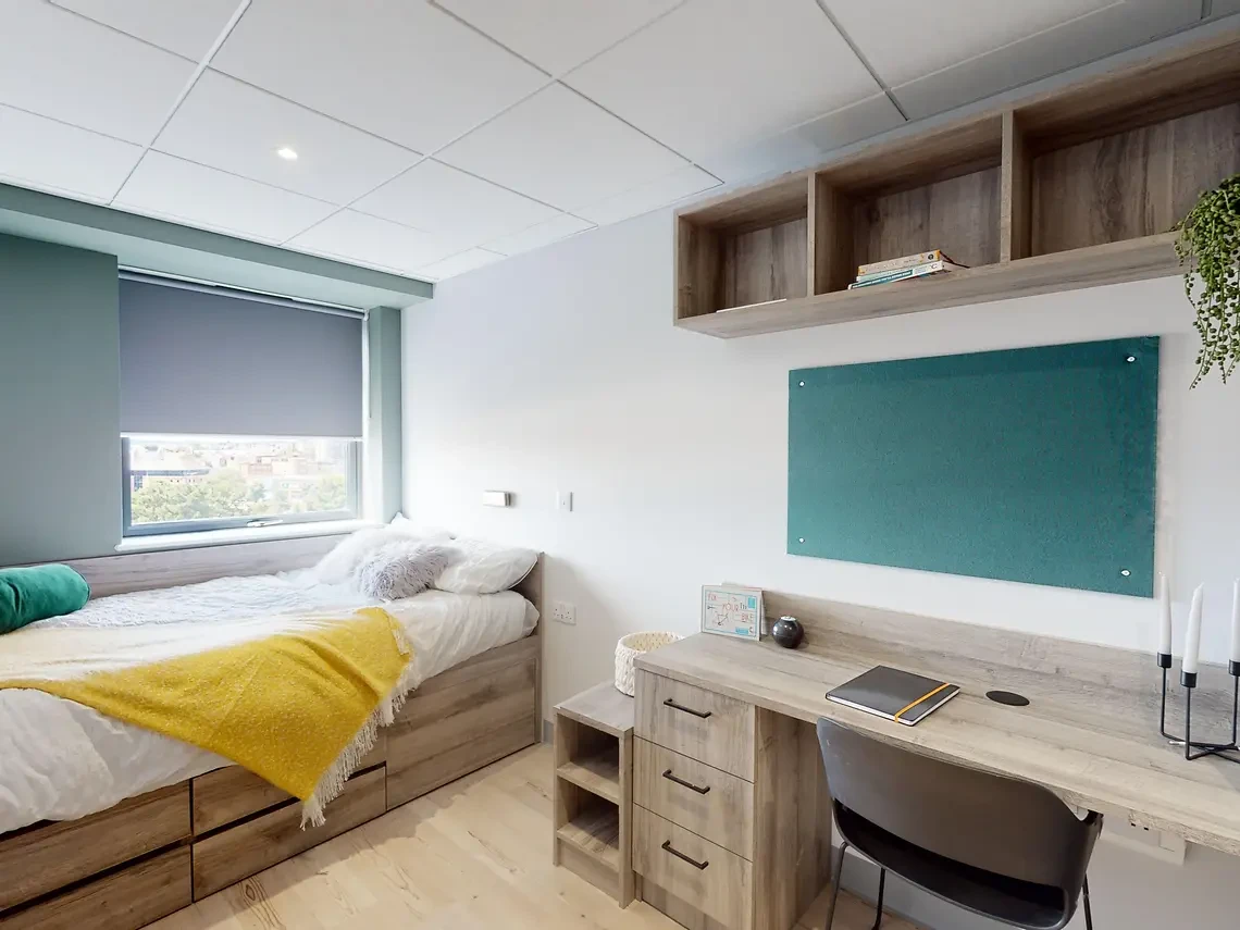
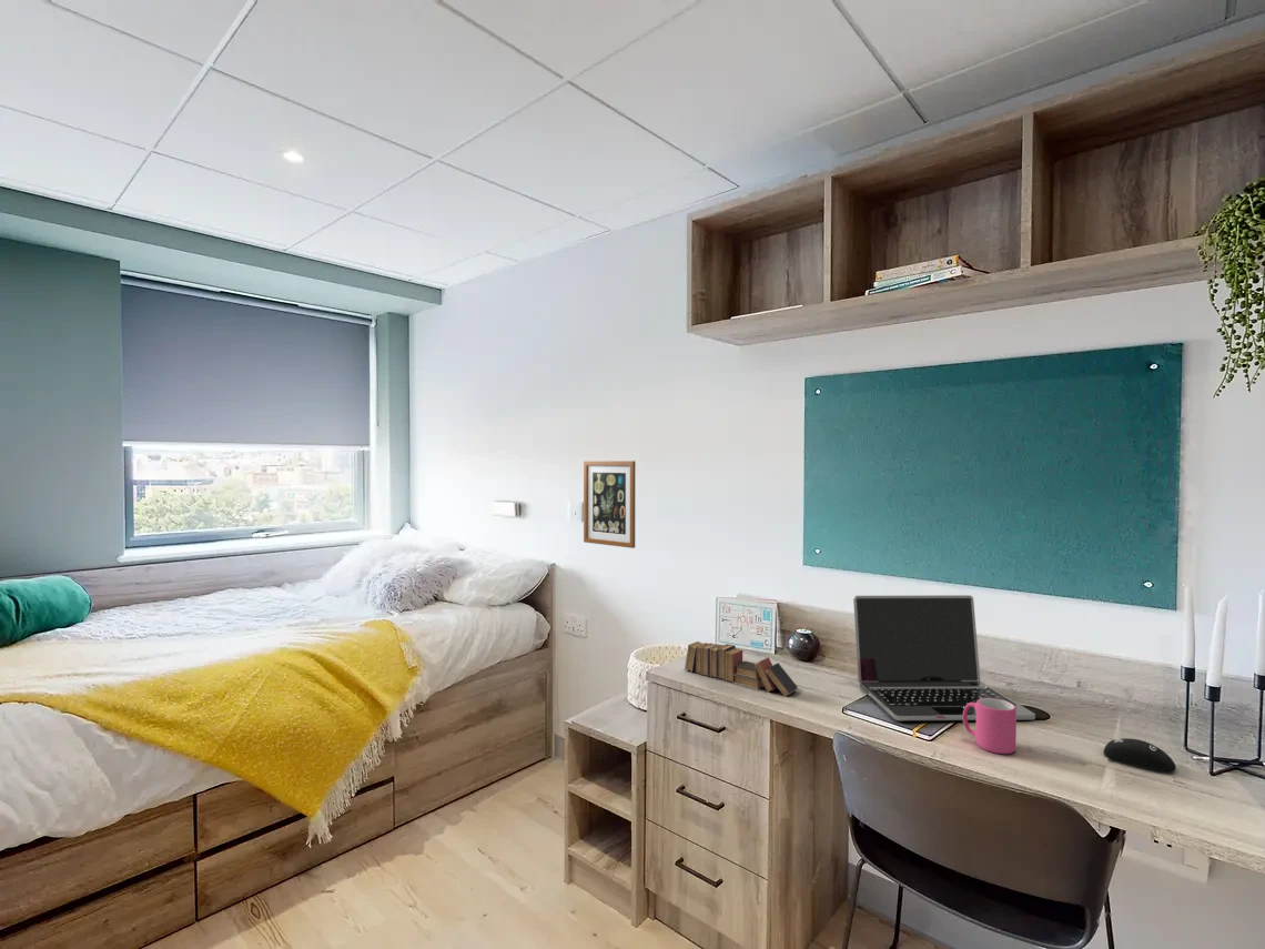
+ laptop (937, 653)
+ book (738, 665)
+ wall art (608, 503)
+ mug (988, 724)
+ computer mouse (1138, 751)
